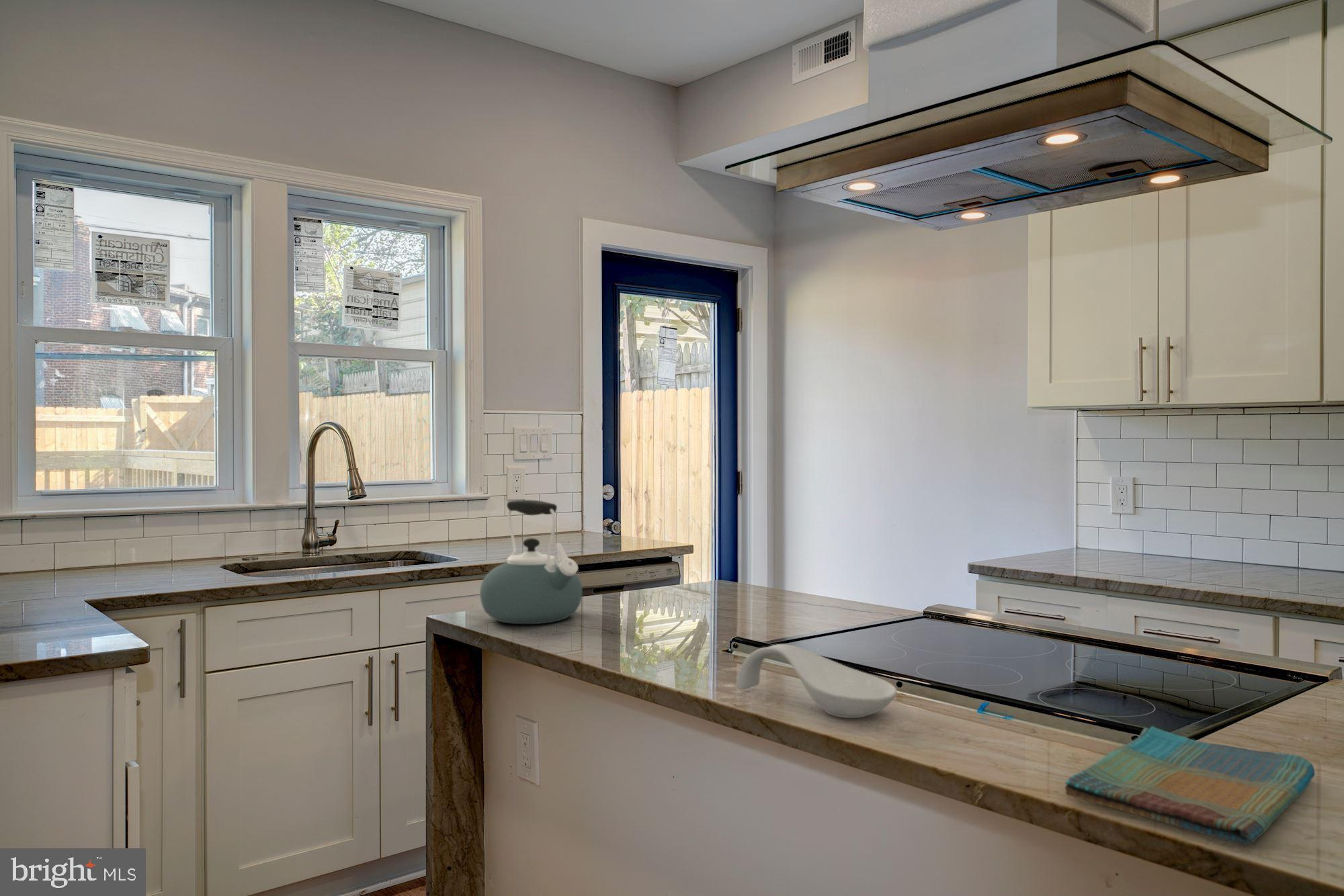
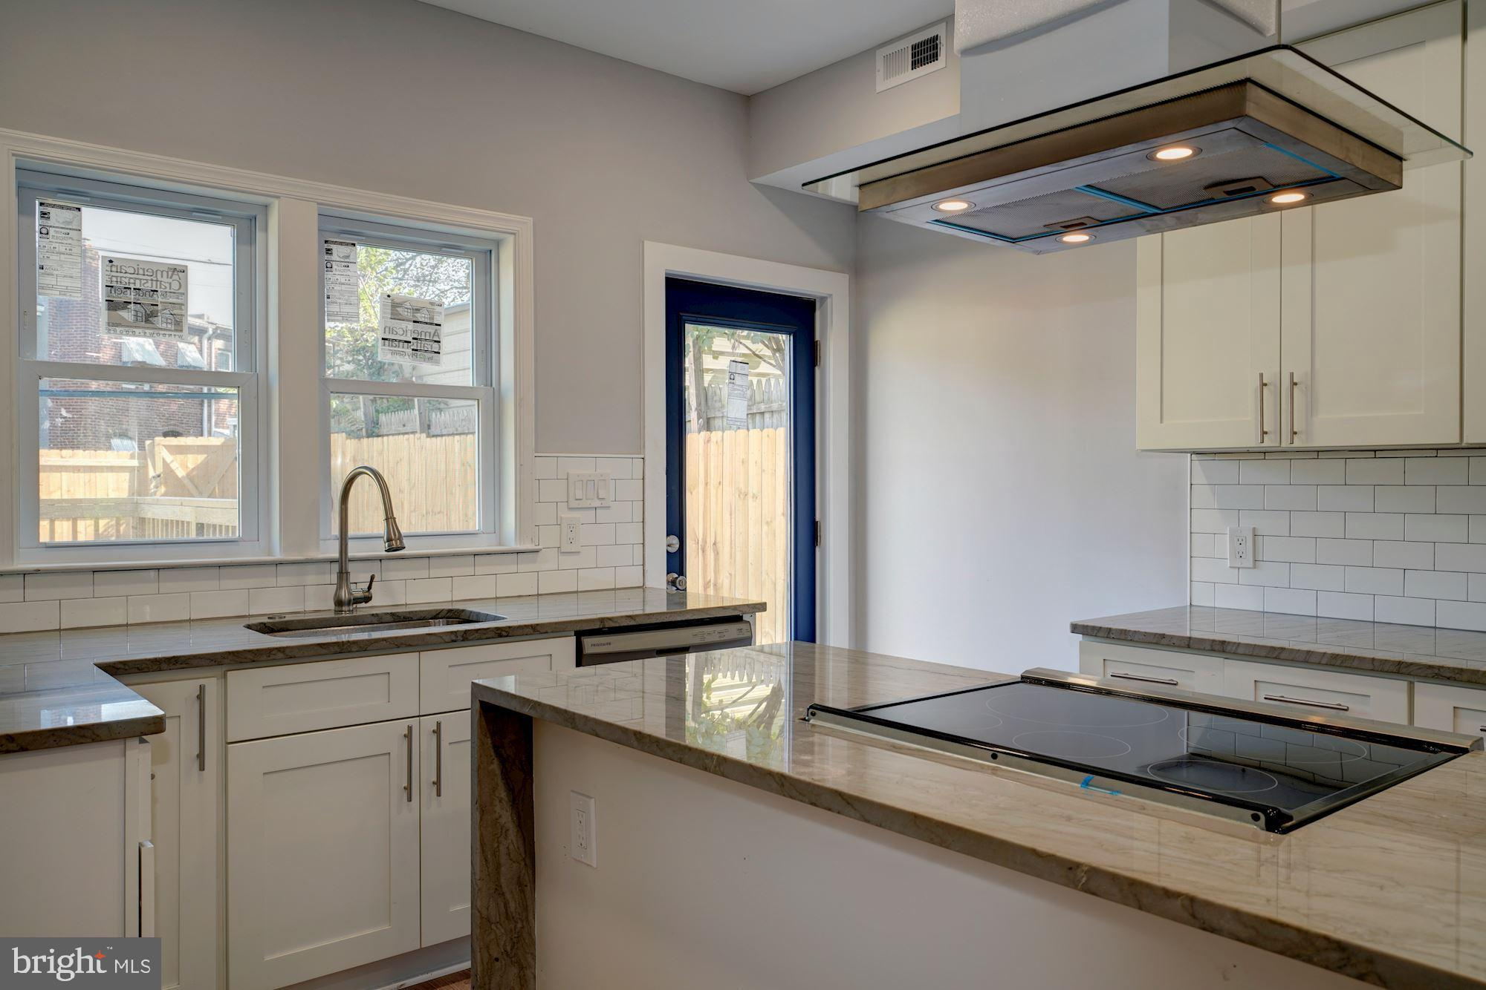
- dish towel (1192, 777)
- kettle (537, 559)
- spoon rest (812, 678)
